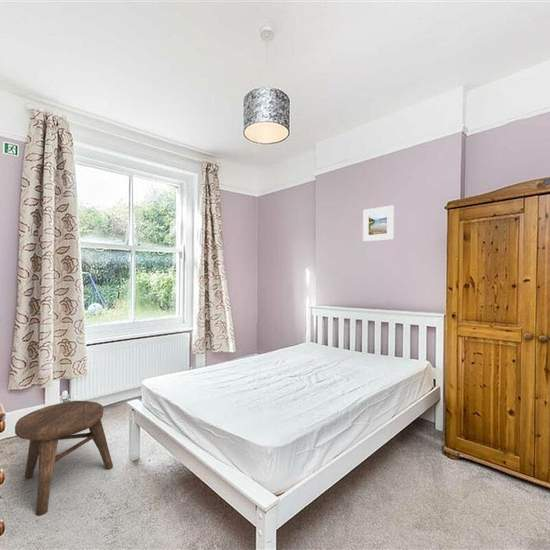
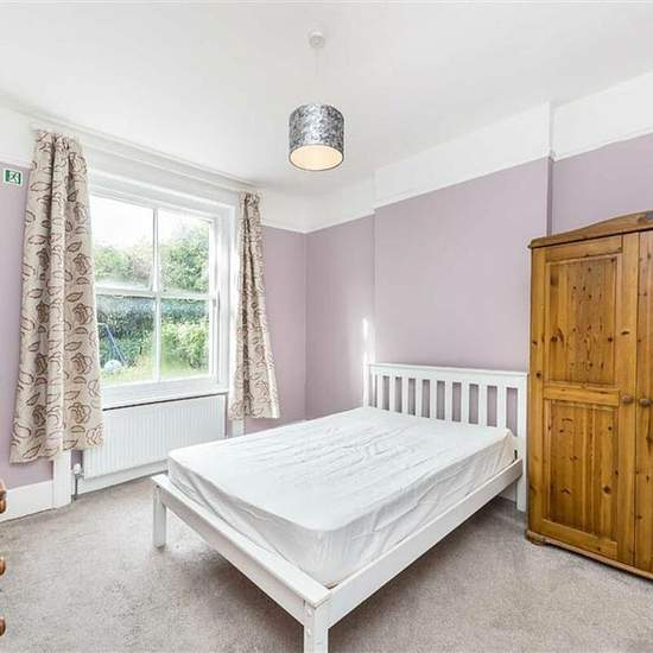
- stool (61, 453)
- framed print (377, 224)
